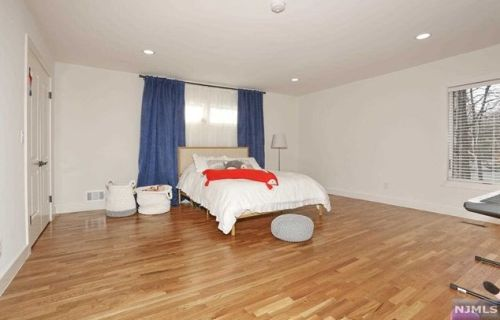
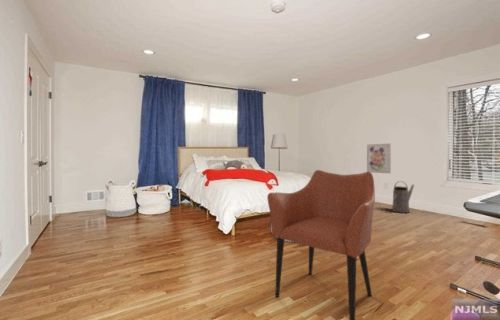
+ armchair (328, 232)
+ wall art (378, 158)
+ watering can (403, 195)
